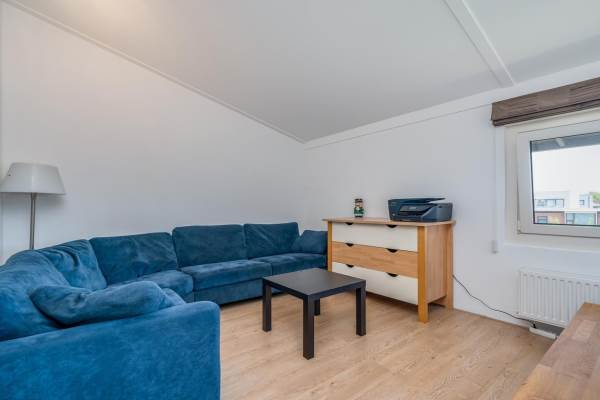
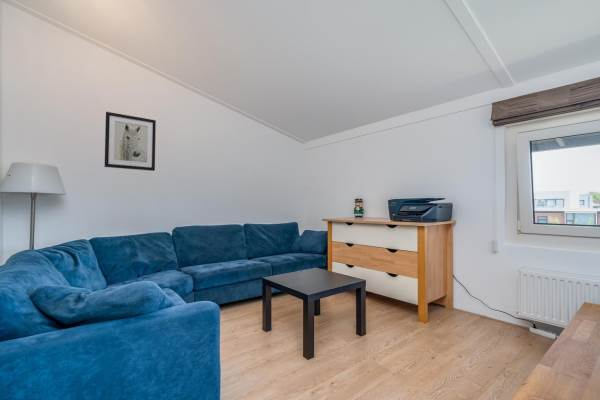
+ wall art (131, 142)
